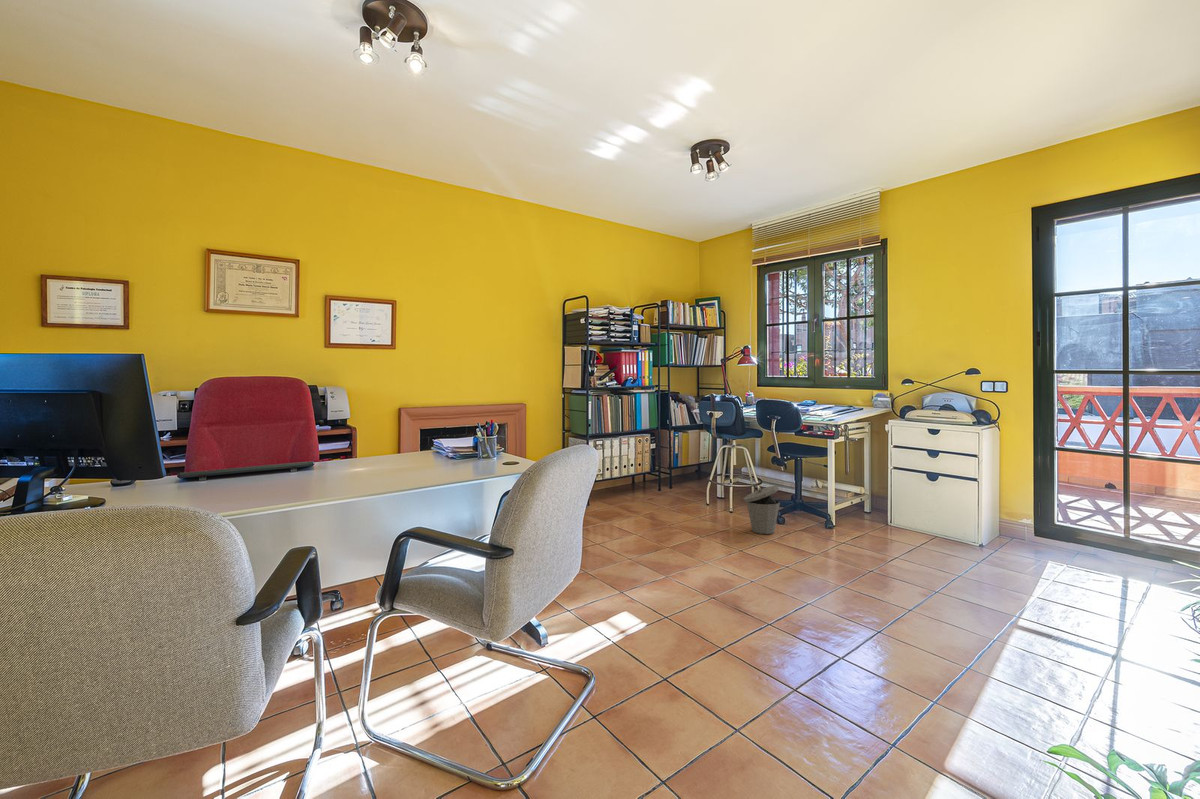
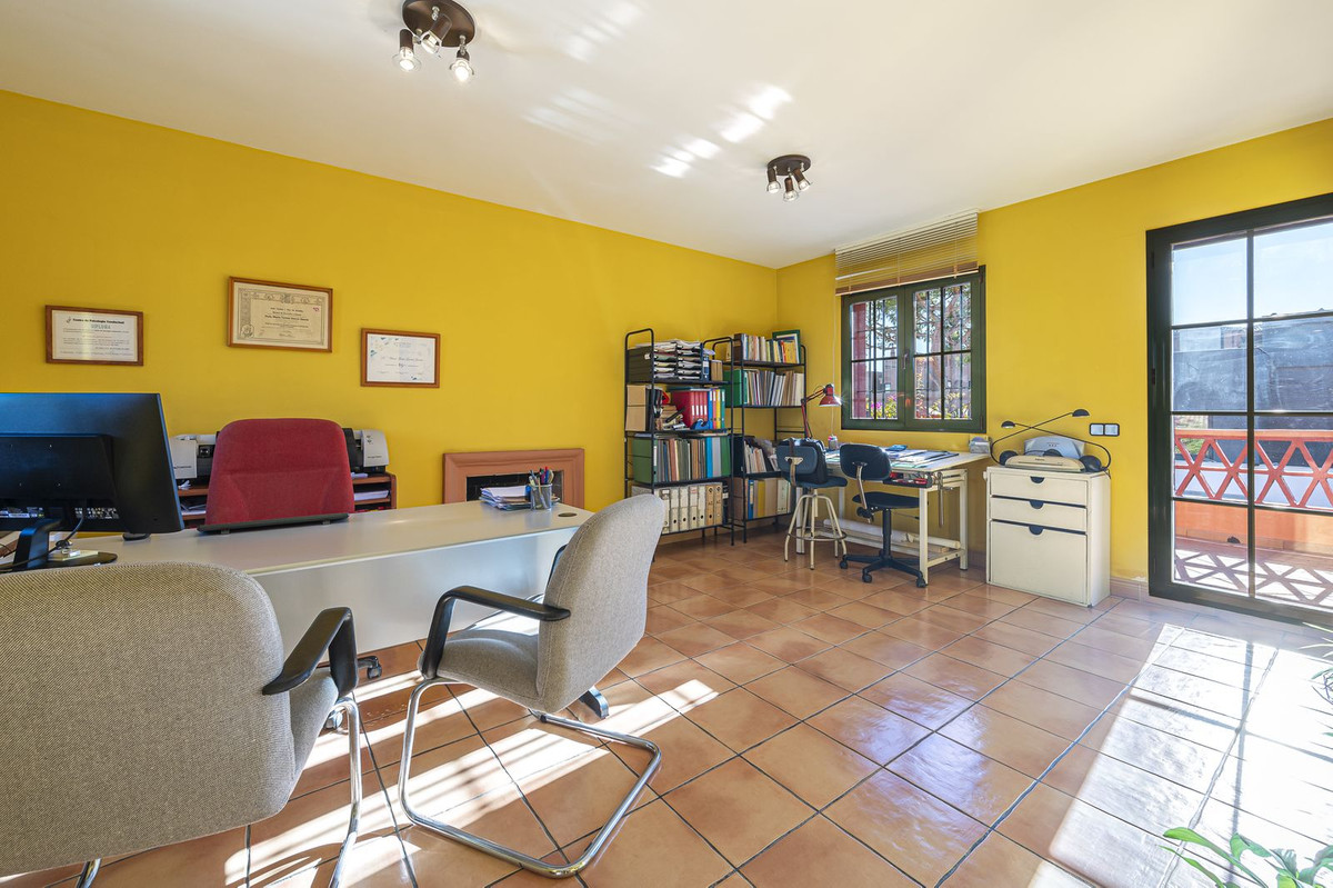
- trash can (761, 508)
